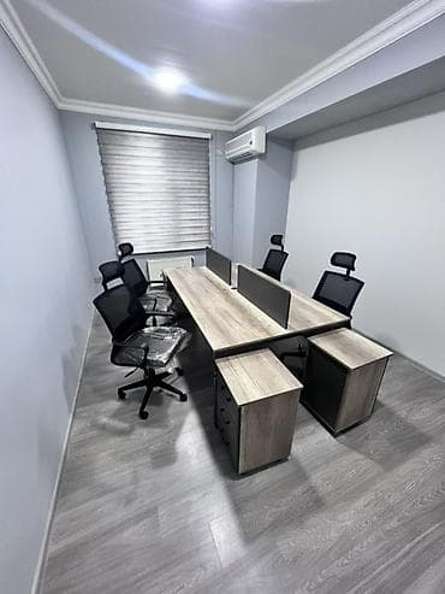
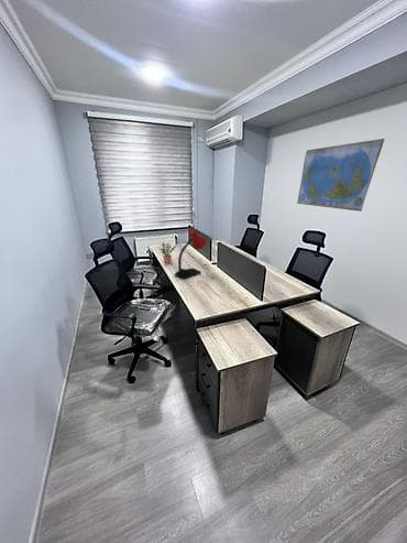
+ desk lamp (194, 248)
+ world map (331, 177)
+ potted plant (167, 251)
